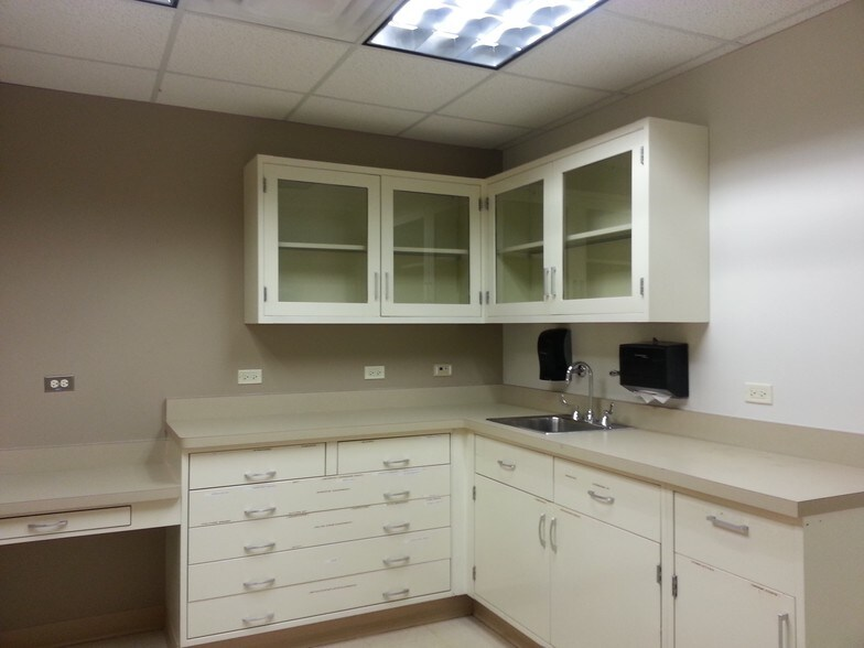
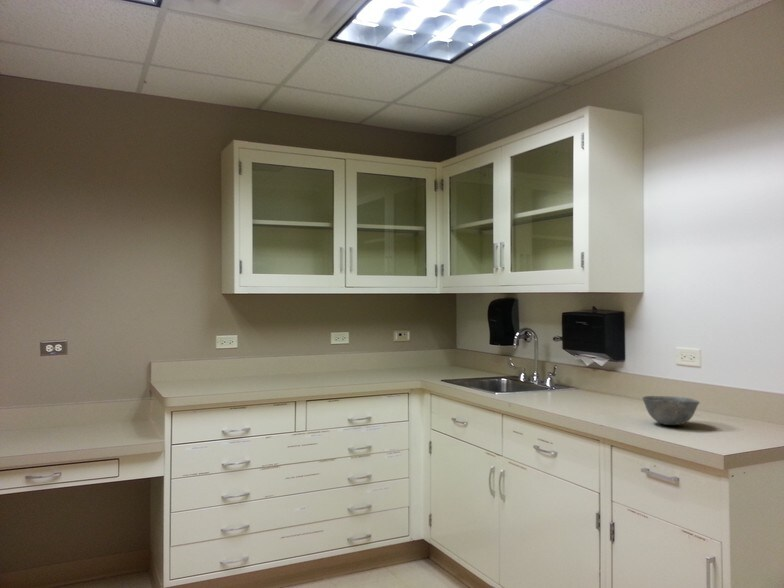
+ bowl (670, 410)
